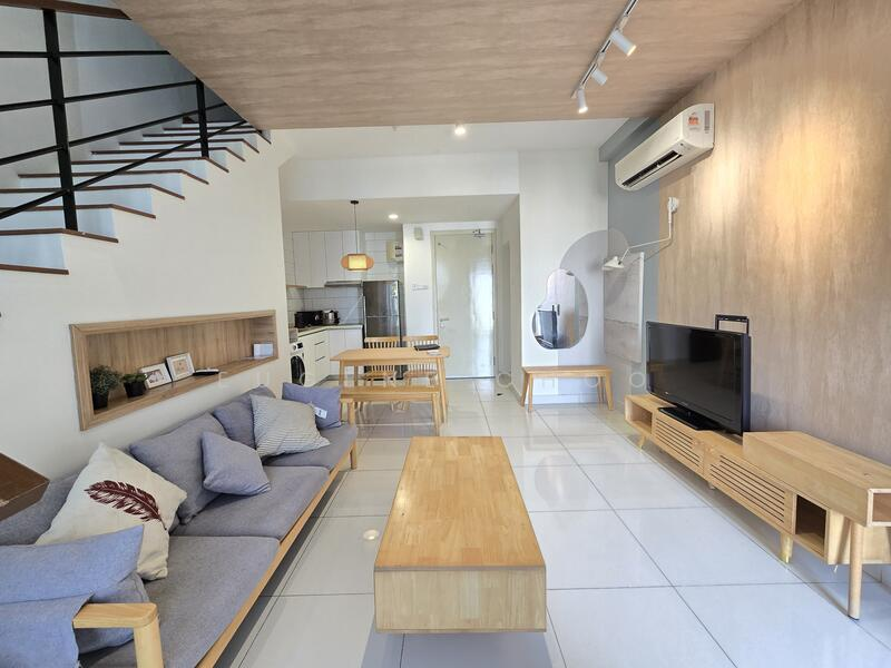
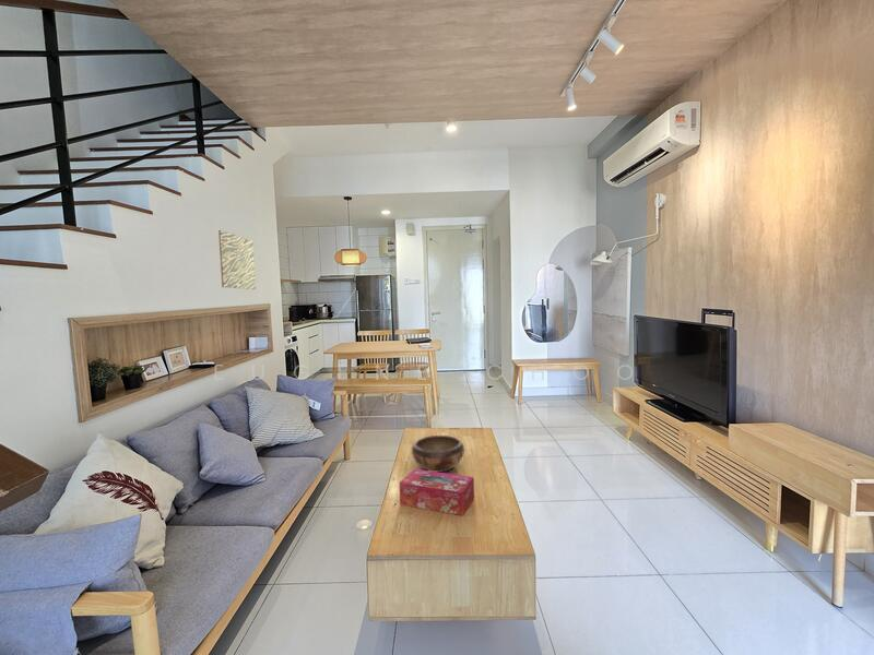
+ decorative bowl (438, 454)
+ tissue box (437, 490)
+ wall art (238, 262)
